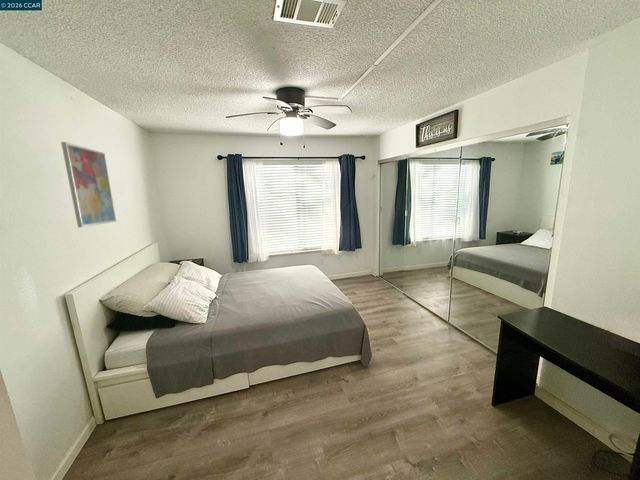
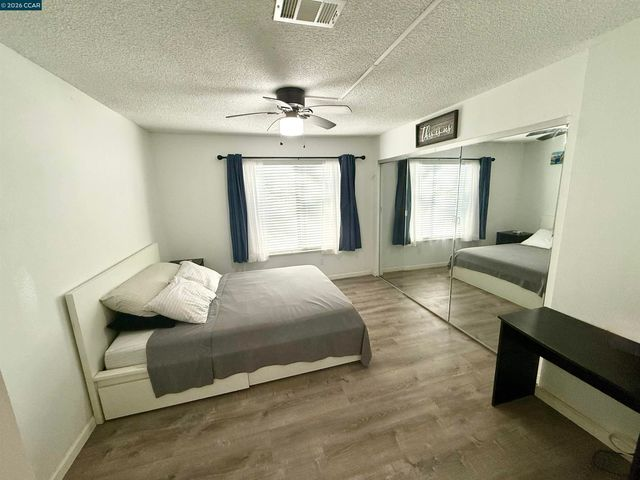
- wall art (92, 187)
